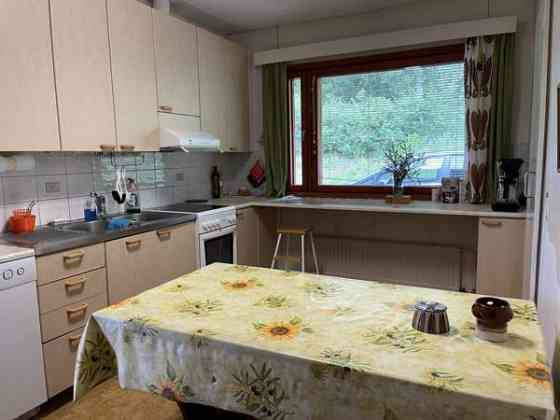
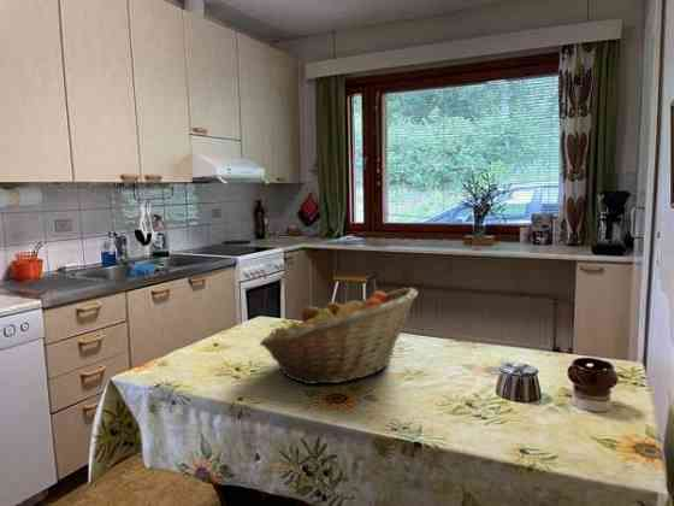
+ fruit basket (343, 328)
